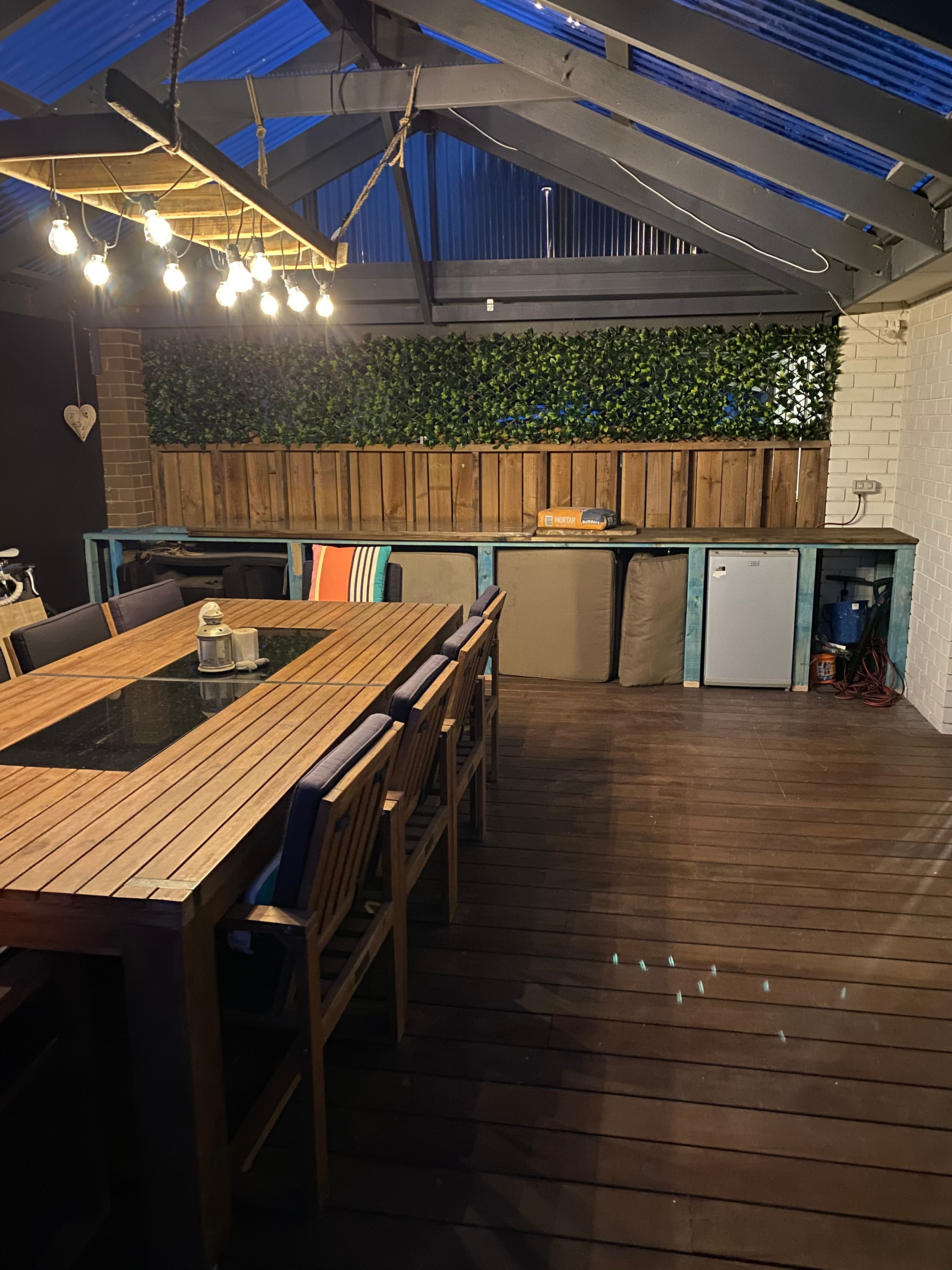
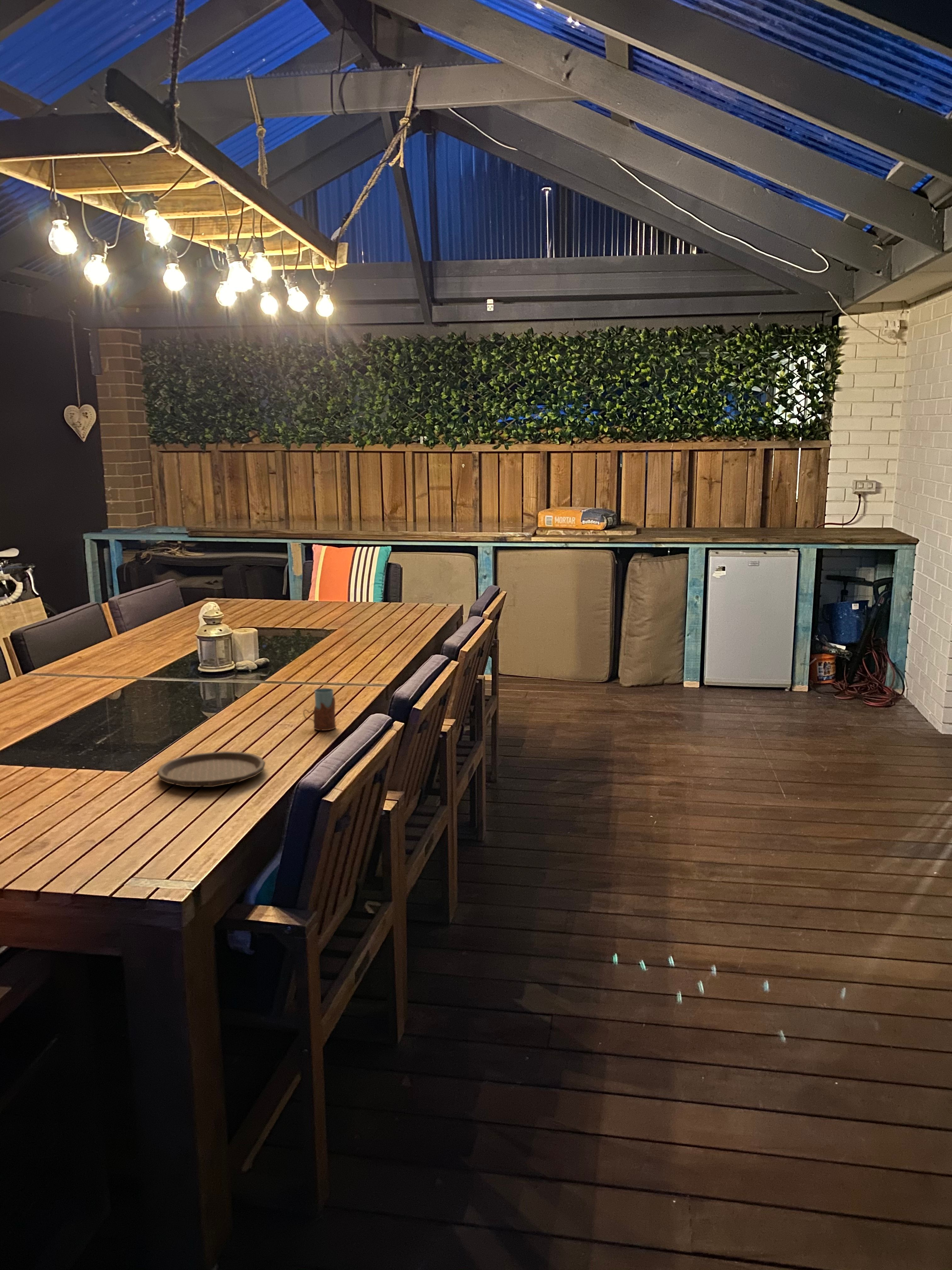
+ plate (212, 770)
+ drinking glass (319, 709)
